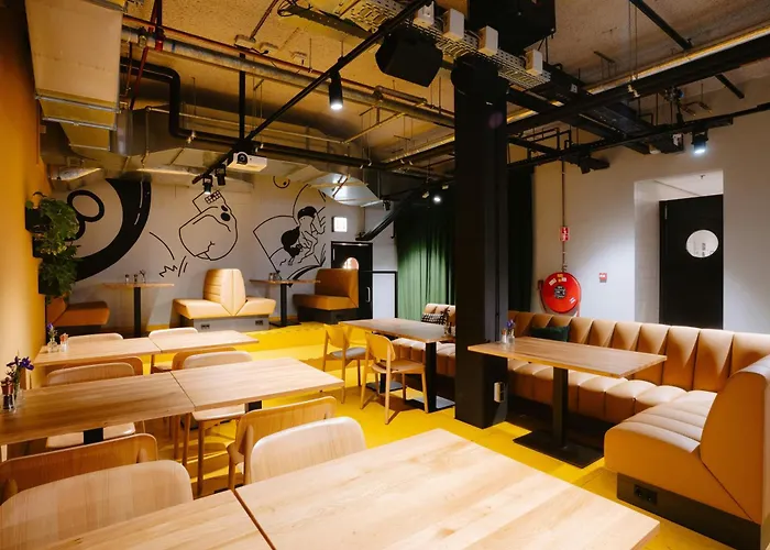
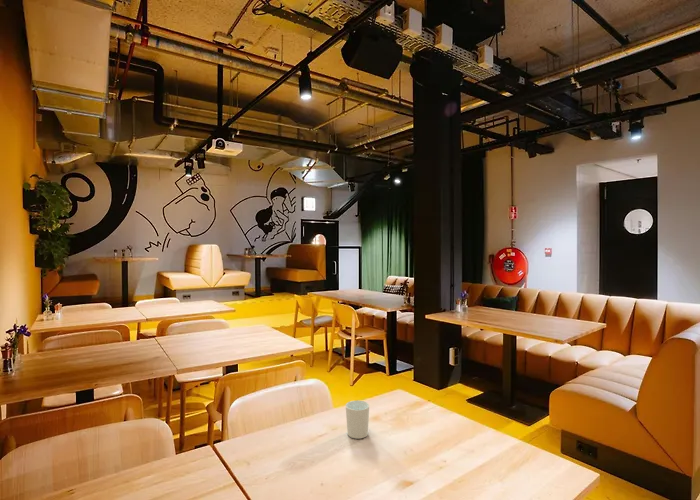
+ cup (357, 419)
